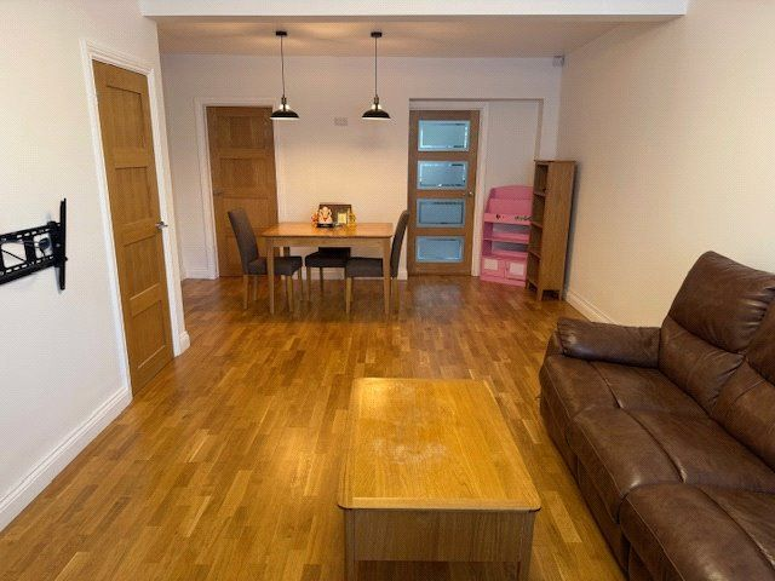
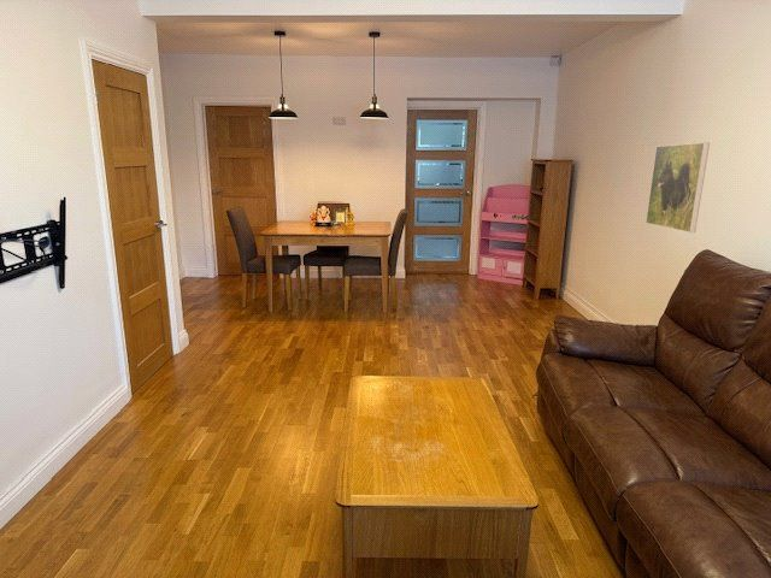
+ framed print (675, 187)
